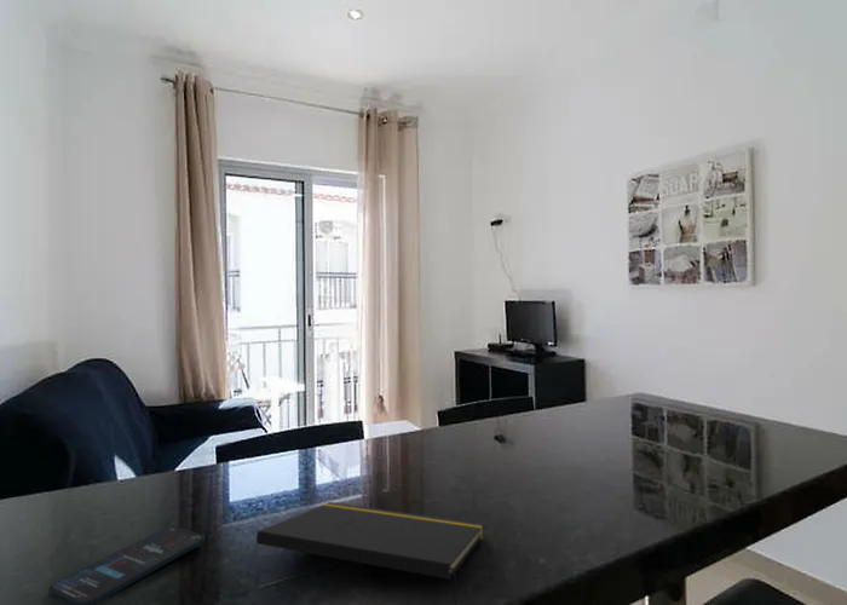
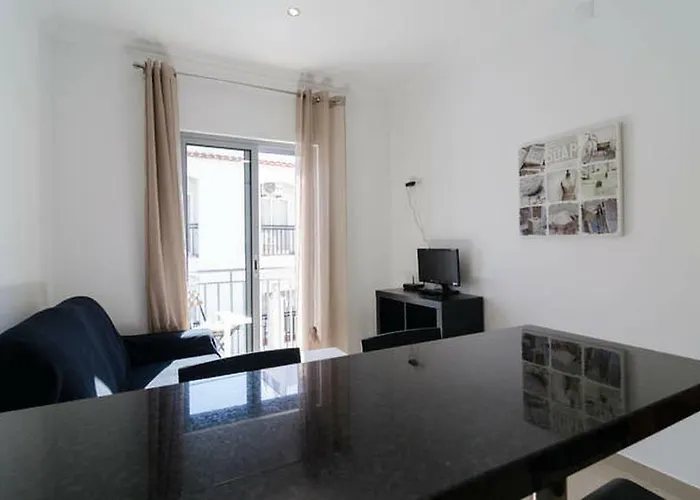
- smartphone (133, 561)
- notepad (378, 532)
